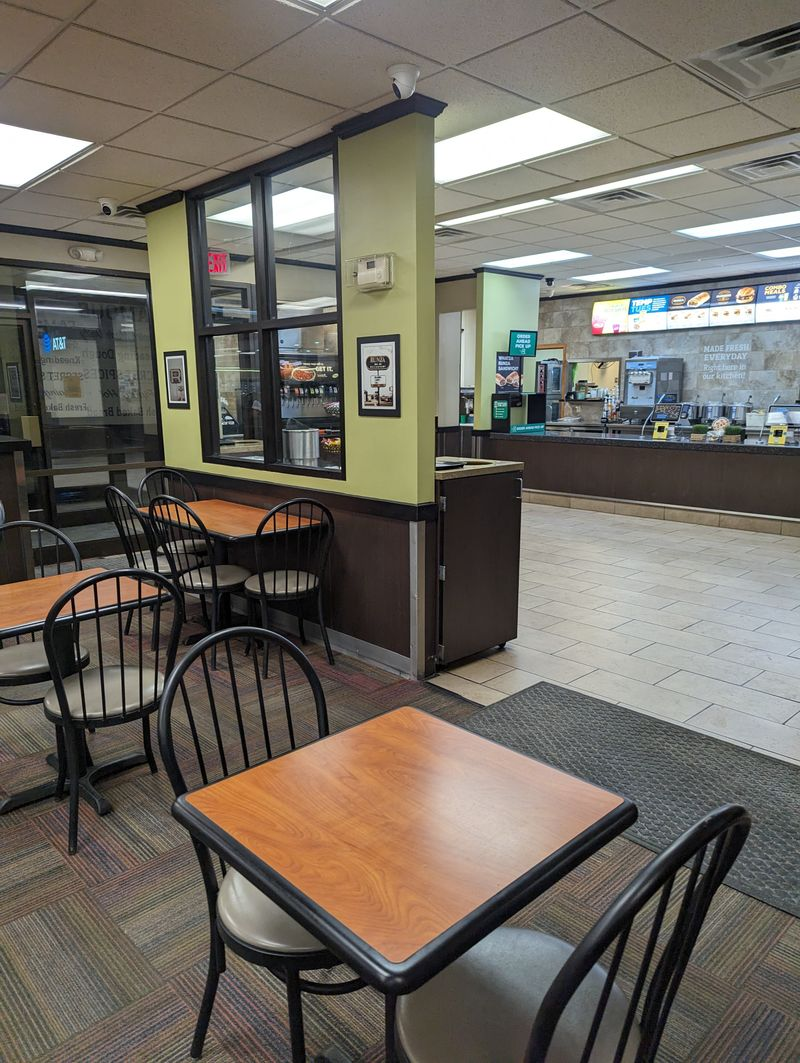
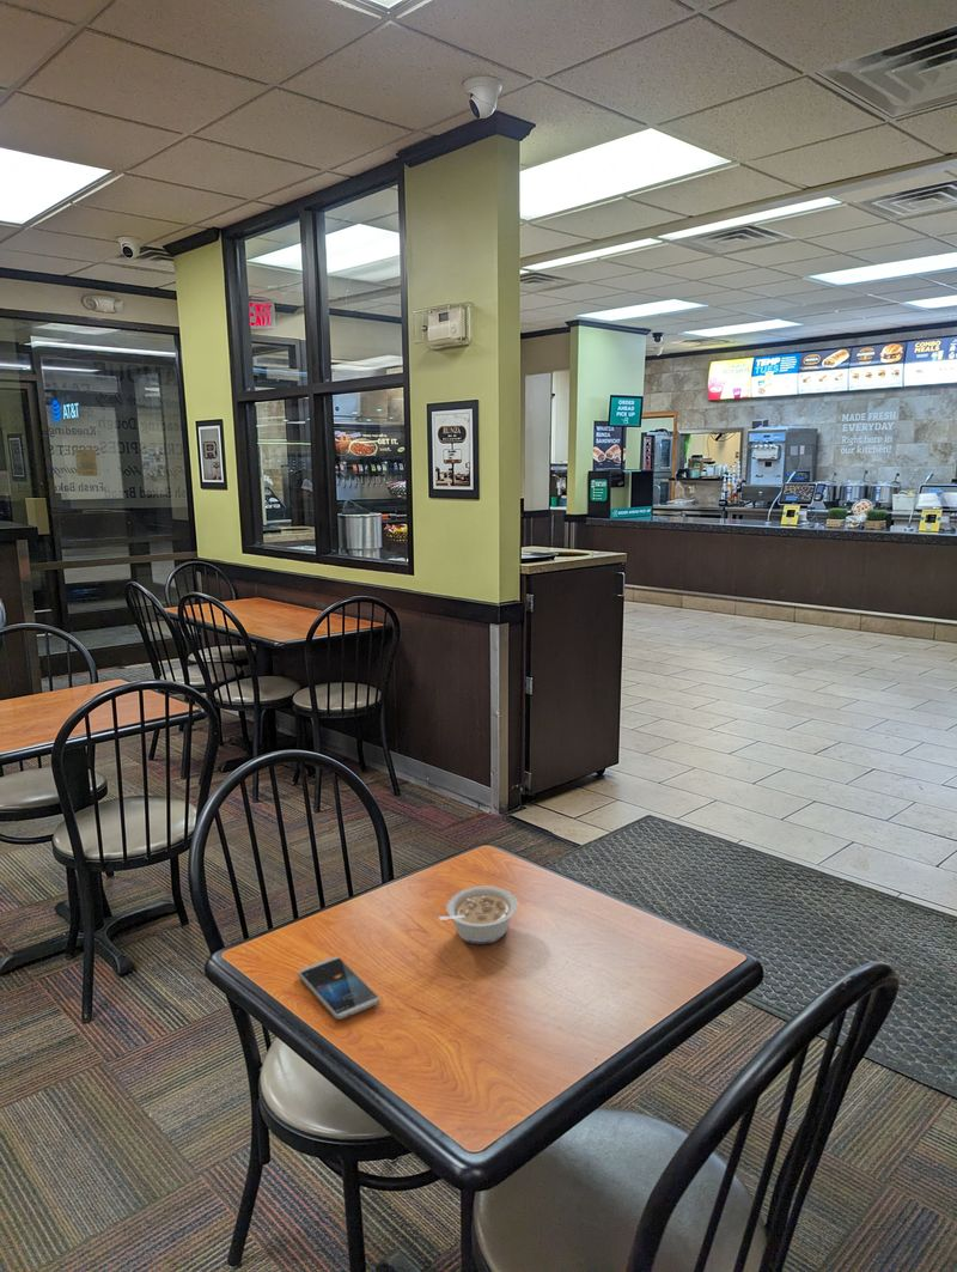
+ legume (481, 917)
+ smartphone (337, 986)
